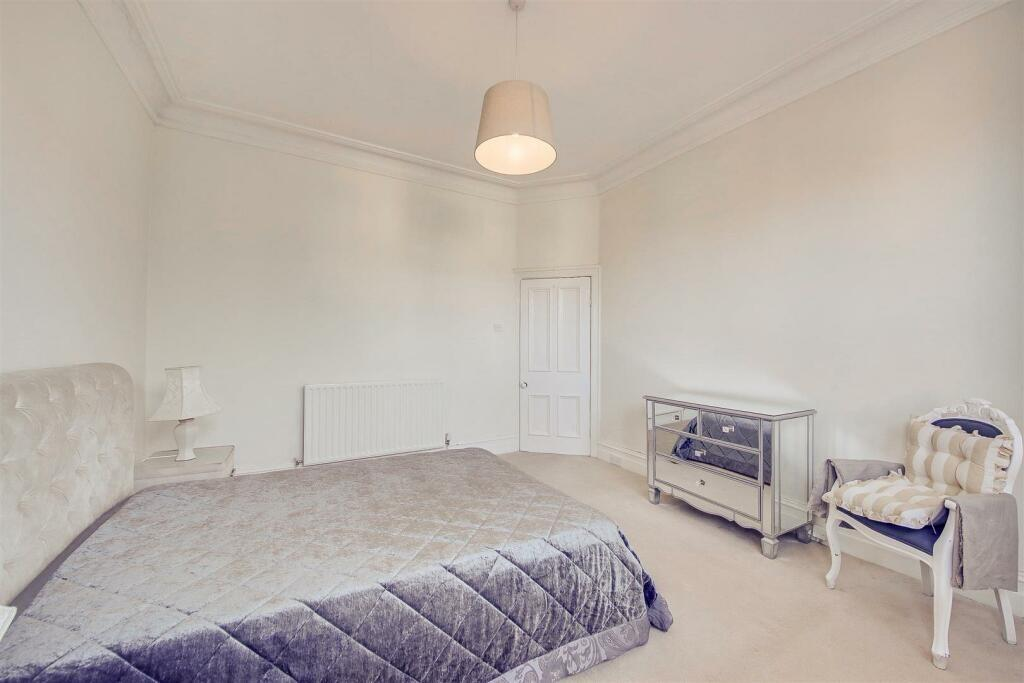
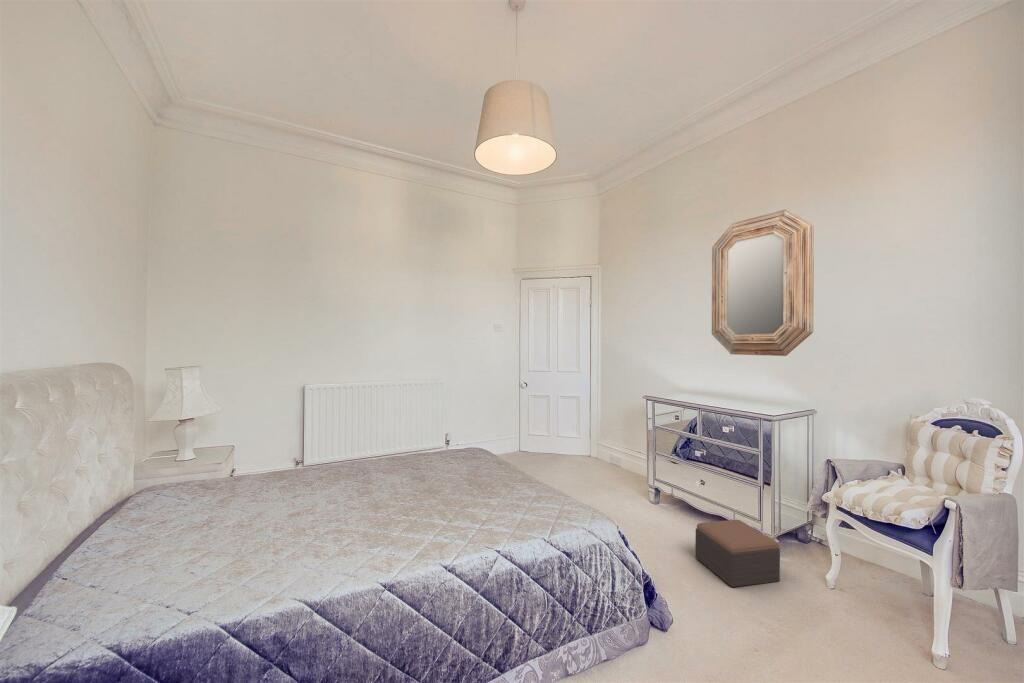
+ footstool (735, 549)
+ home mirror (755, 285)
